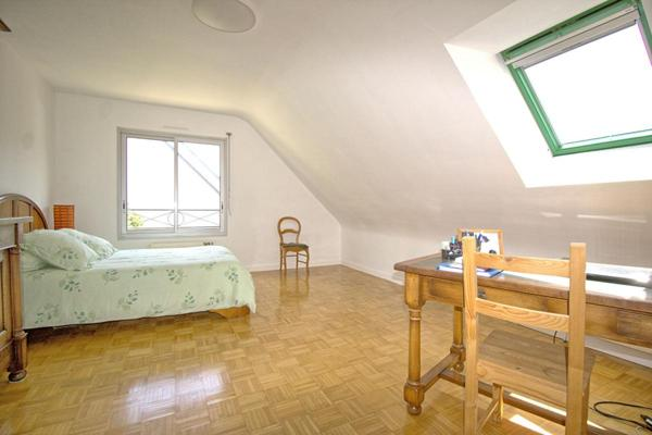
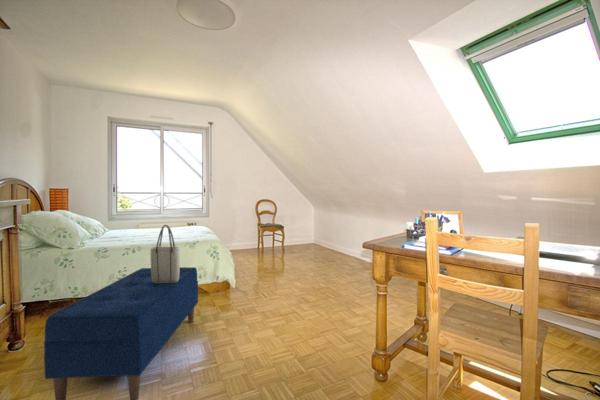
+ tote bag (165, 253)
+ bench (141, 319)
